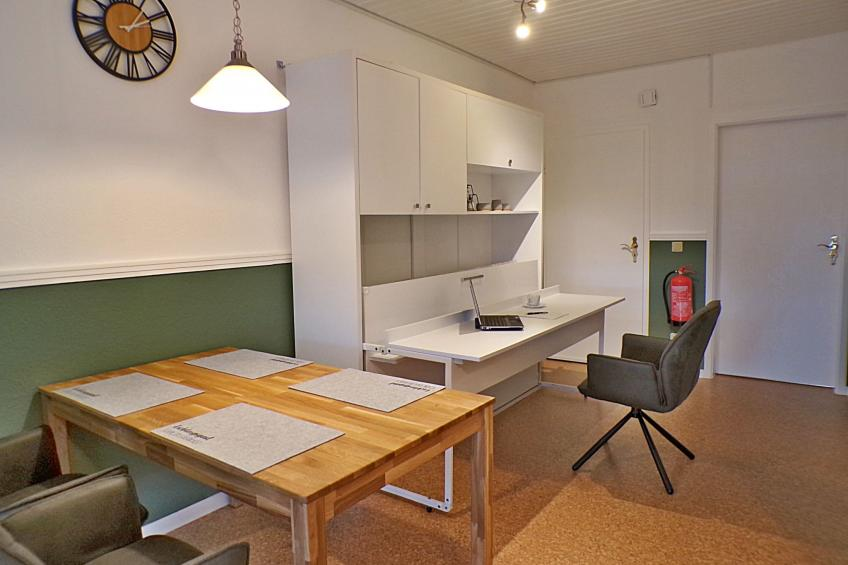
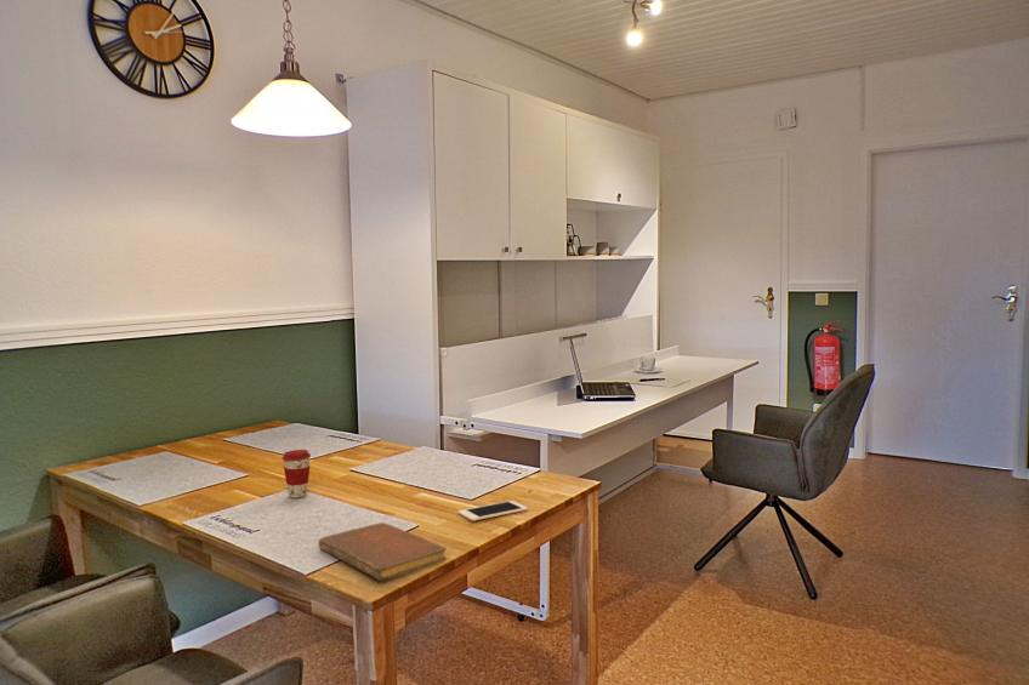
+ notebook (381, 548)
+ cell phone (493, 510)
+ coffee cup (296, 473)
